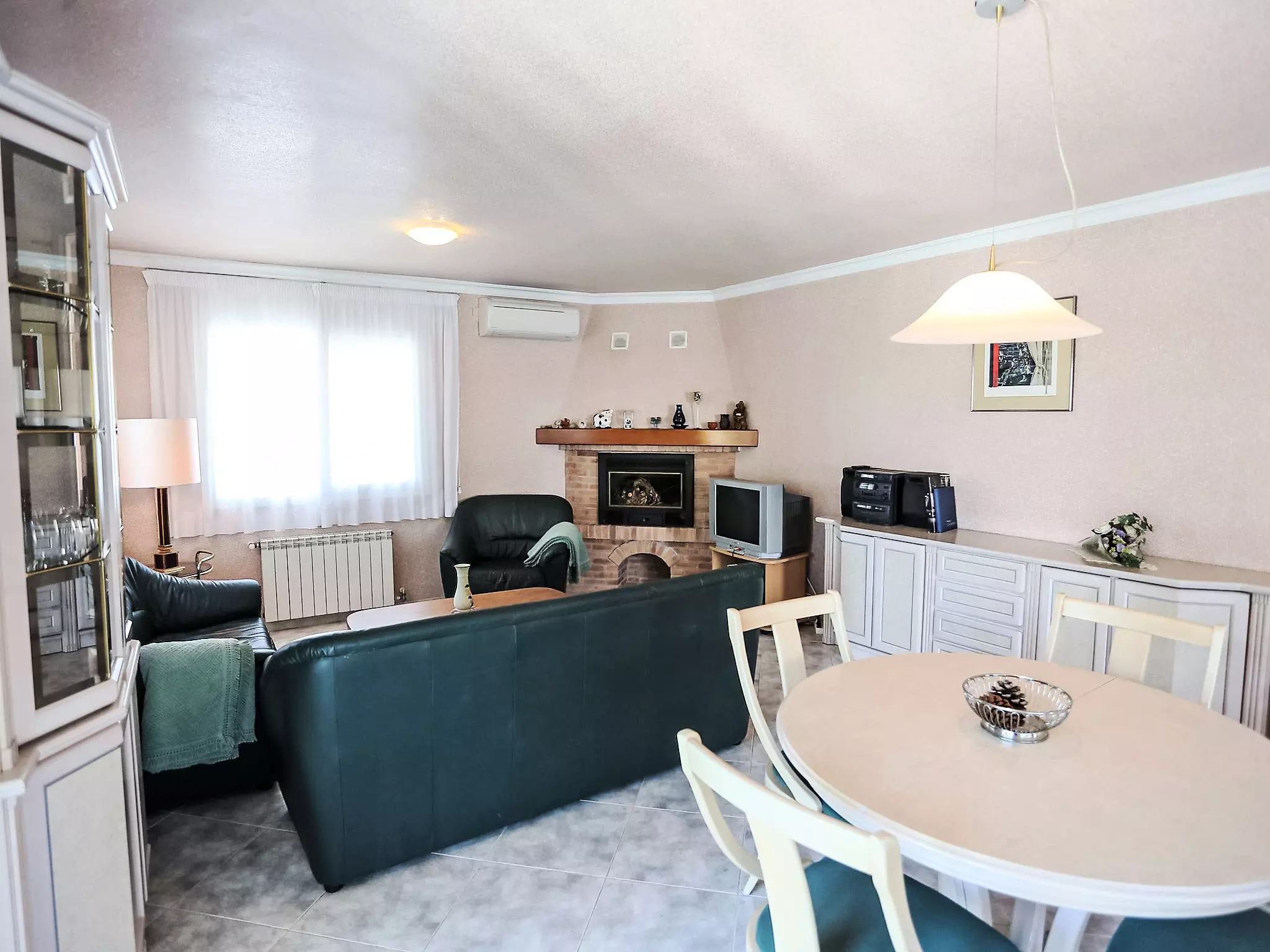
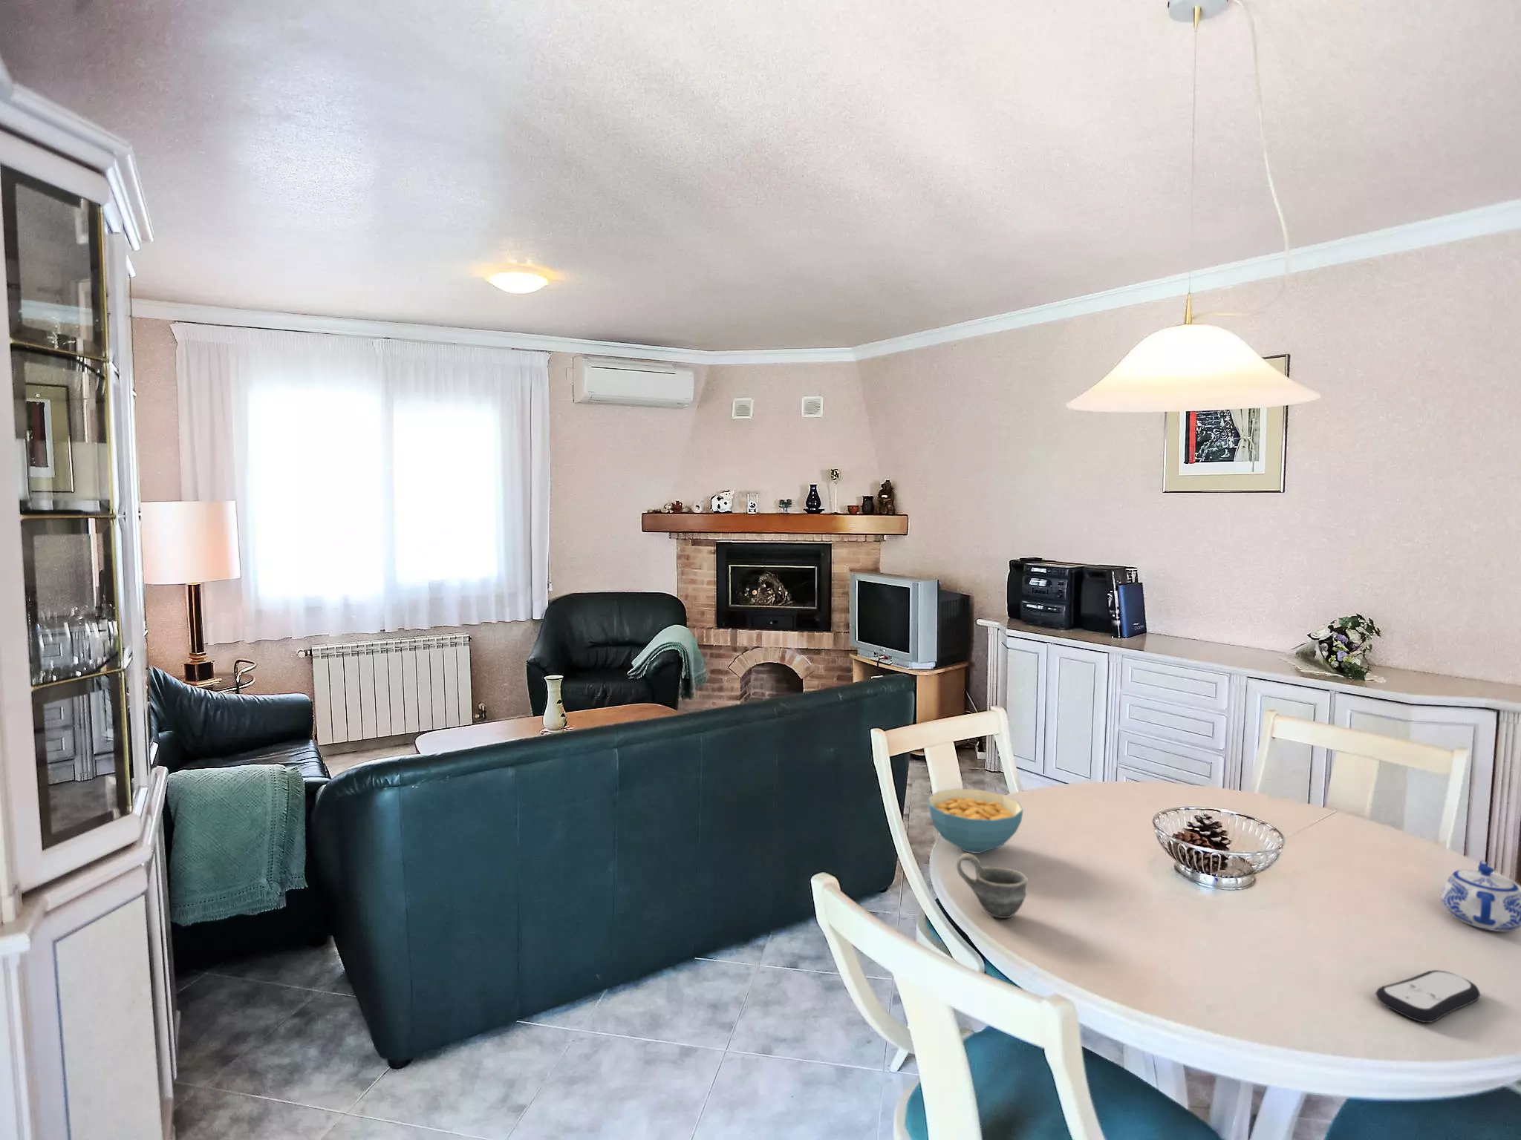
+ cereal bowl (974, 825)
+ cup (994, 885)
+ teapot (1484, 891)
+ remote control (1430, 994)
